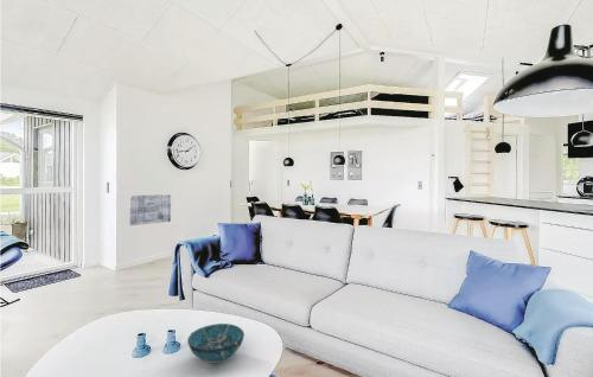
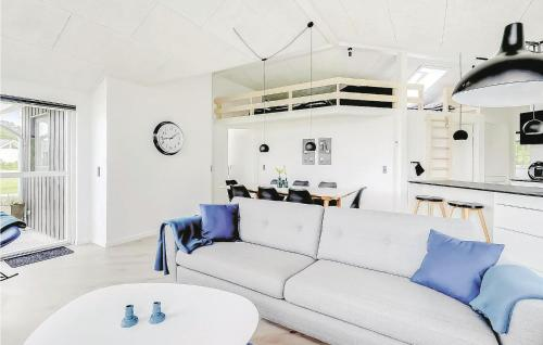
- decorative bowl (216, 346)
- wall art (151, 209)
